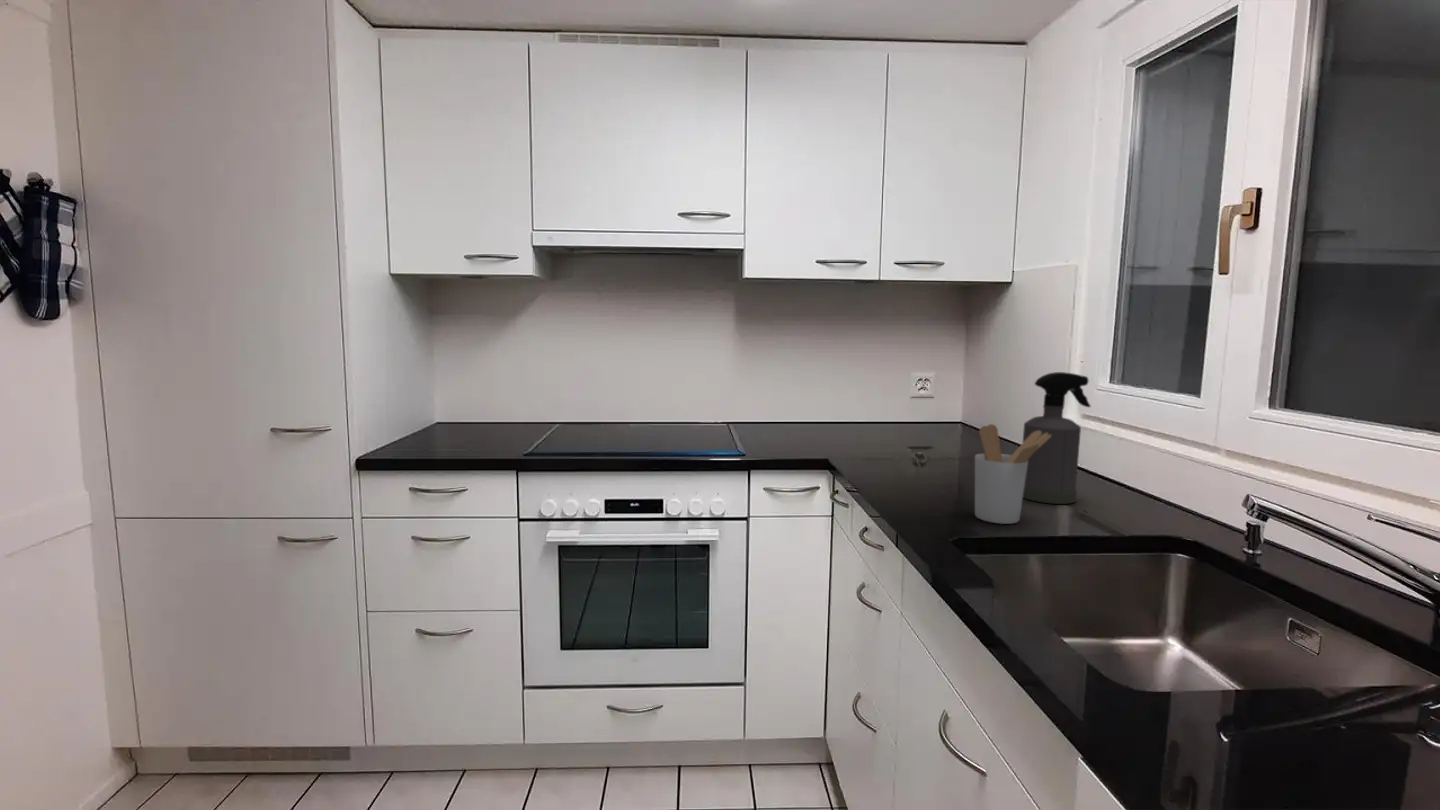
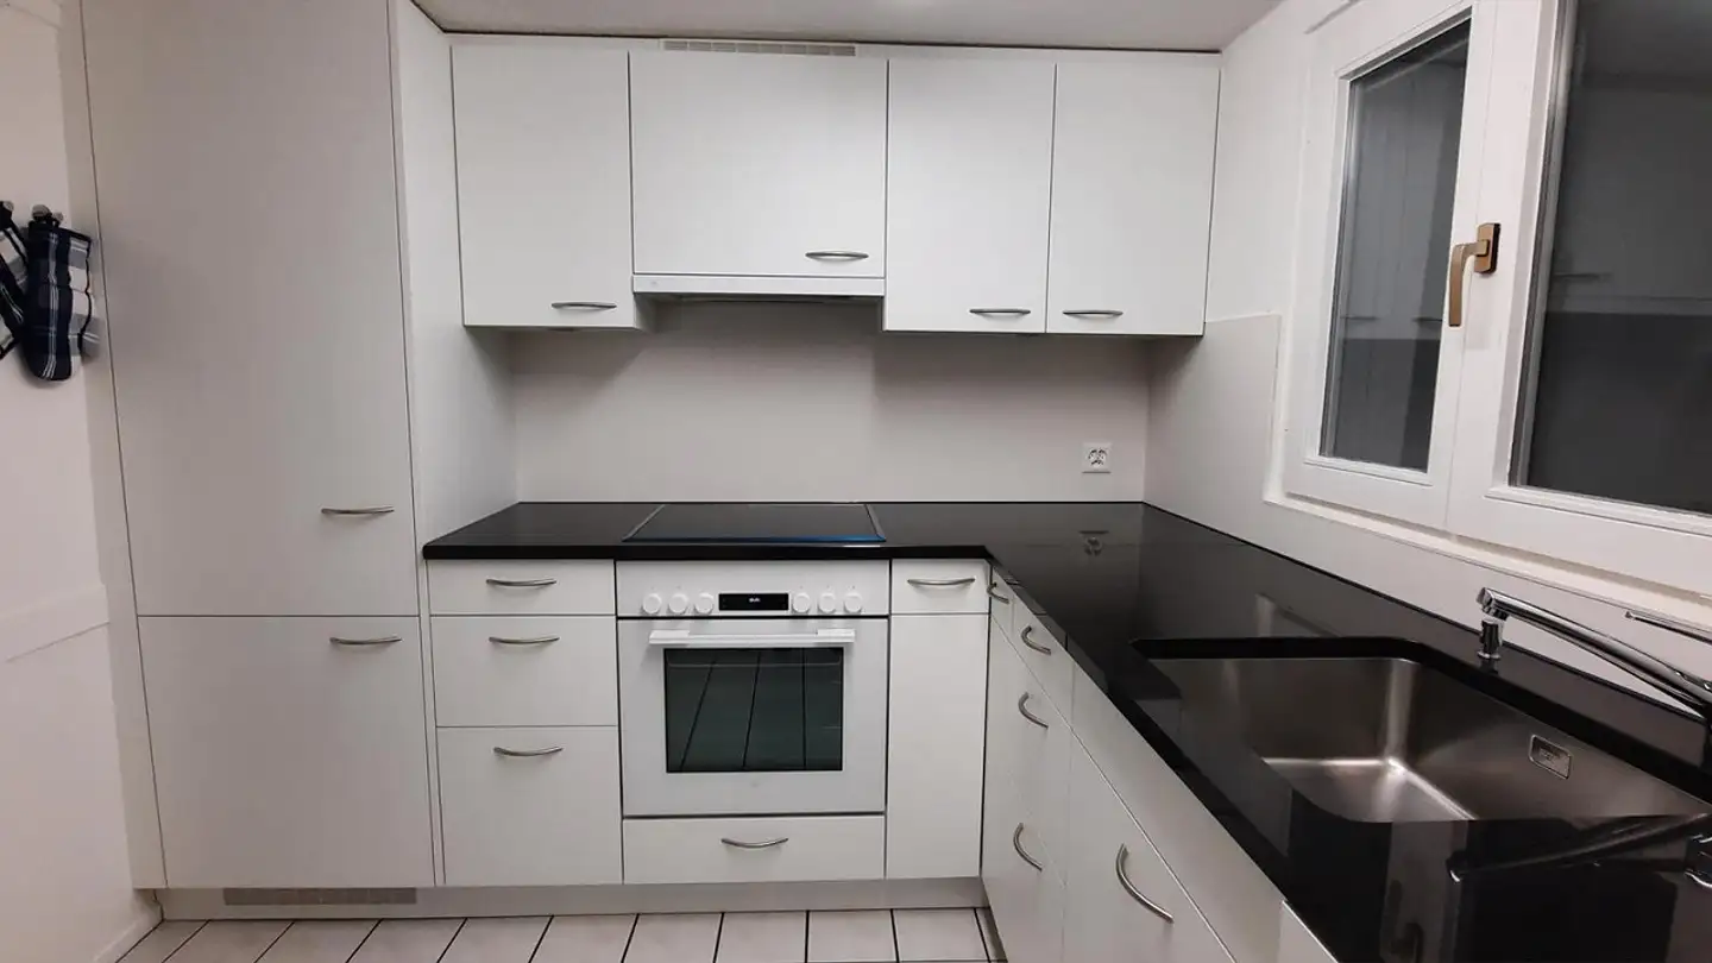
- spray bottle (1055, 435)
- utensil holder (1011, 473)
